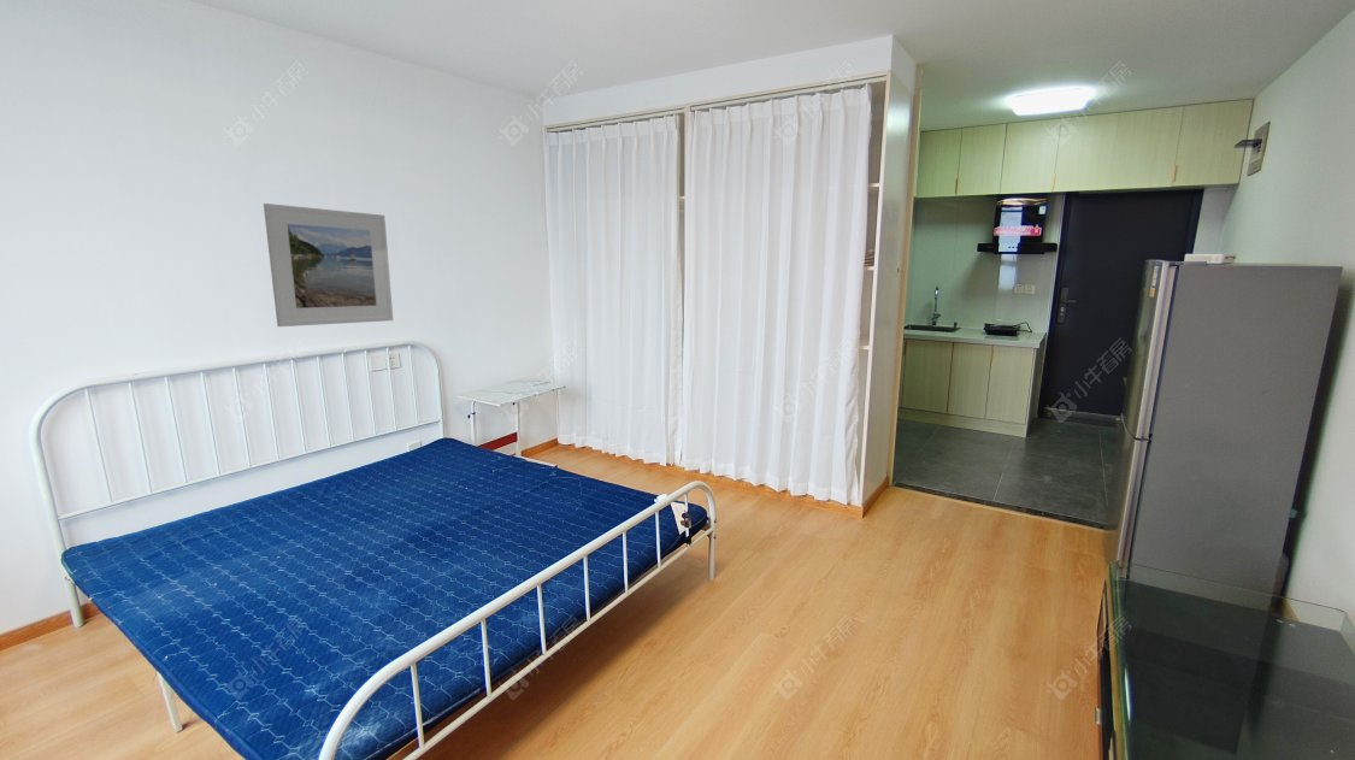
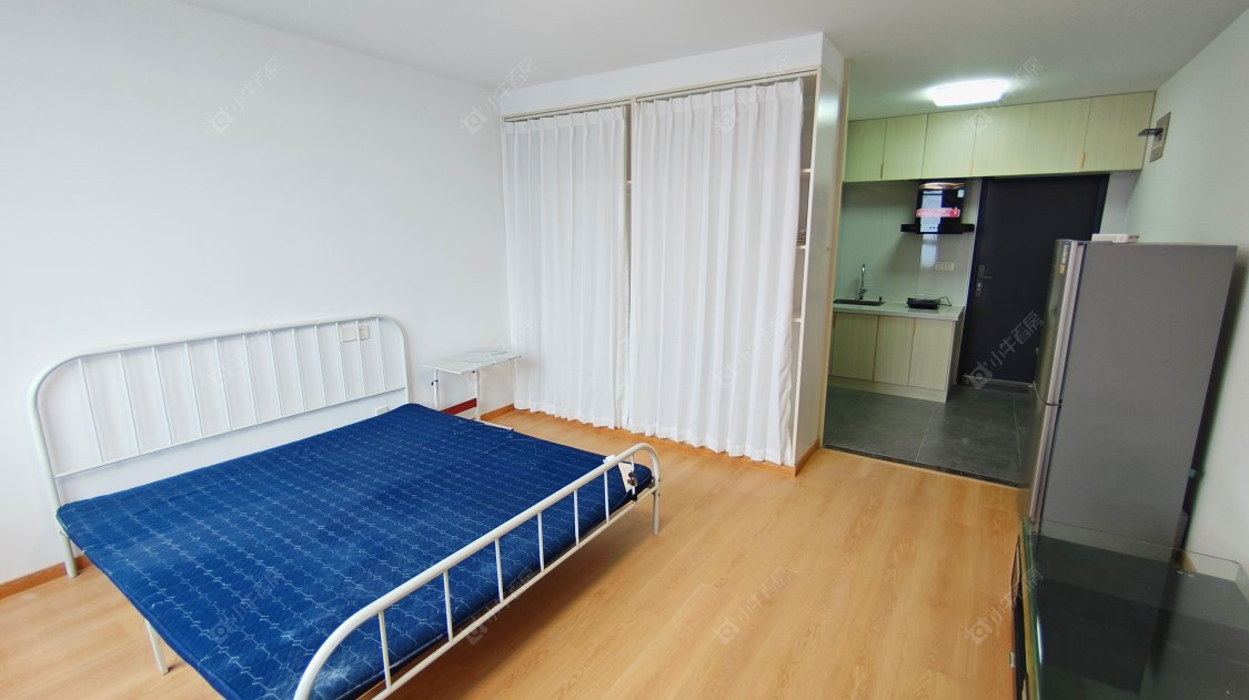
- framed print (334, 267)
